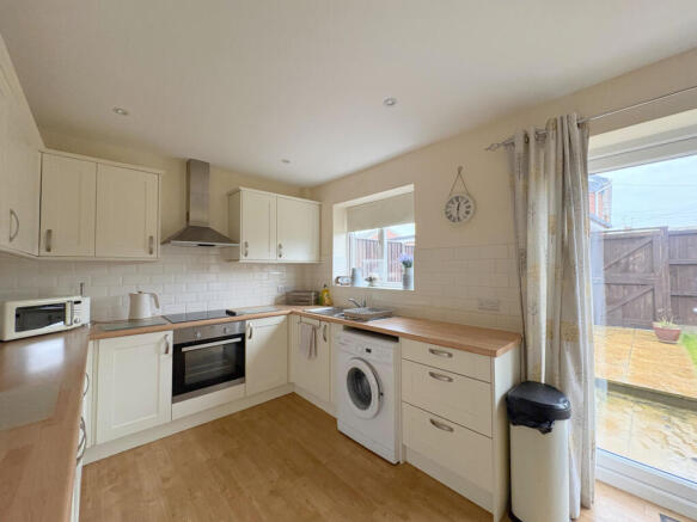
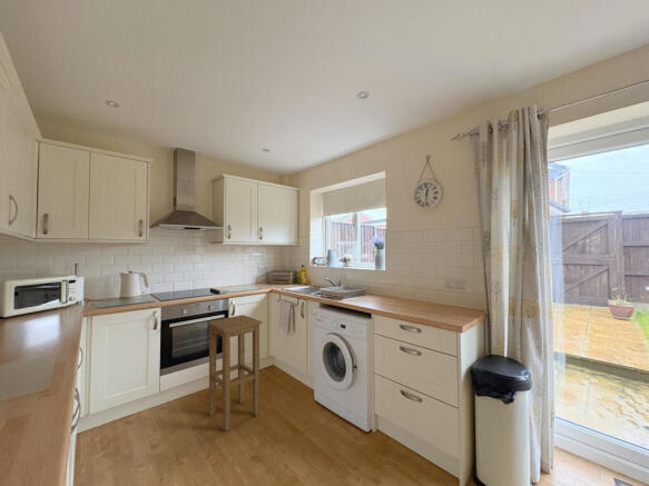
+ stool (234, 367)
